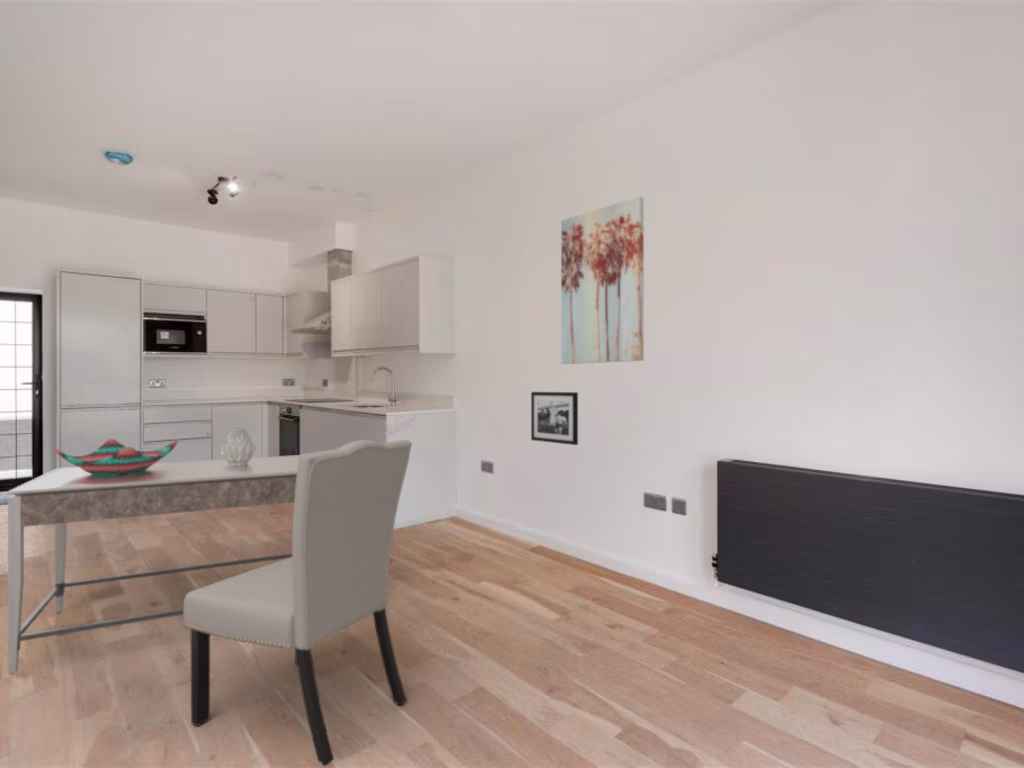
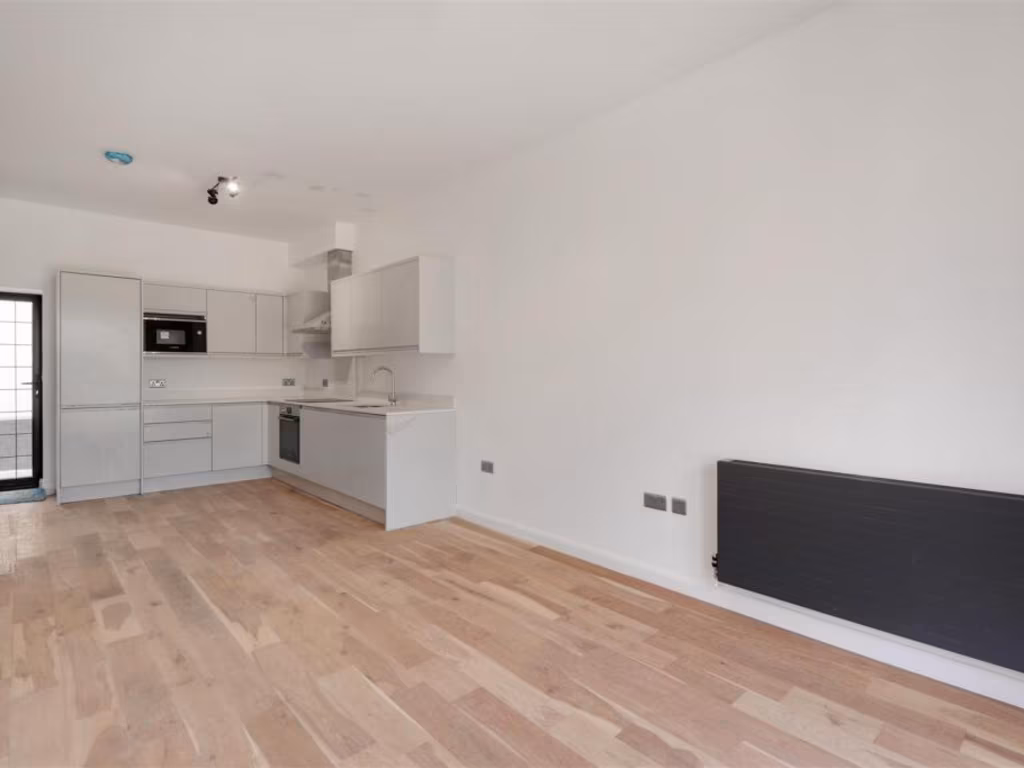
- dining table (220, 562)
- picture frame (553, 417)
- chair (305, 572)
- decorative bowl (119, 457)
- vase (238, 446)
- wall art (599, 285)
